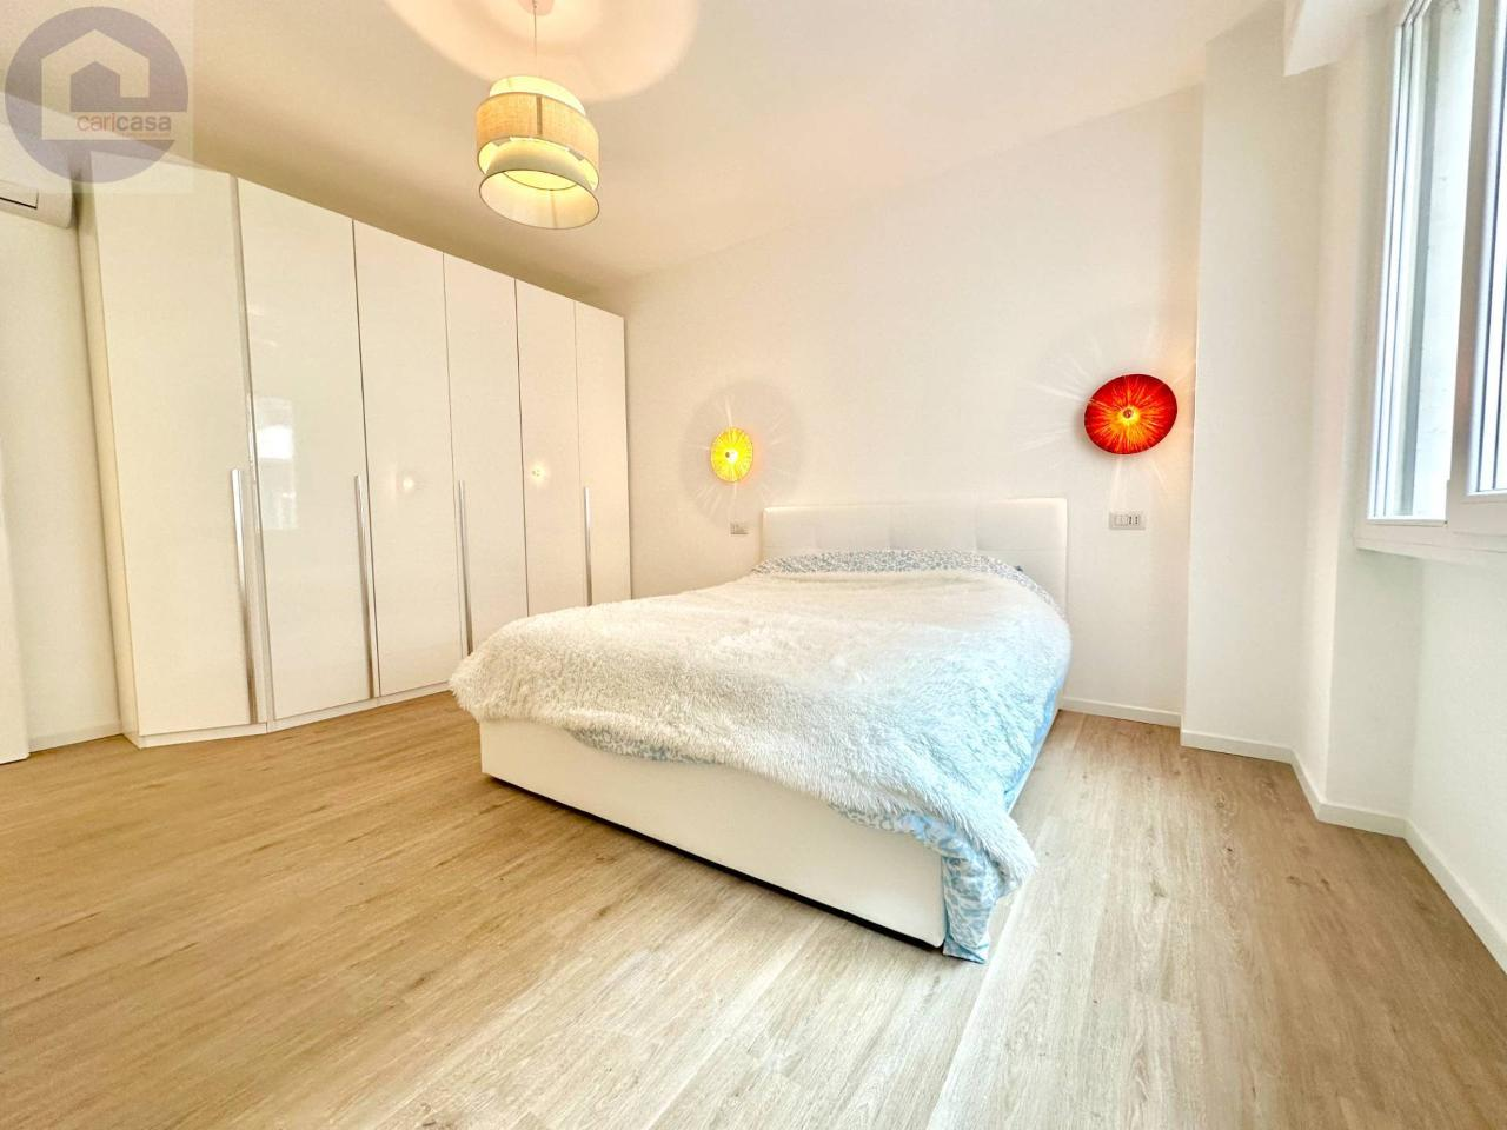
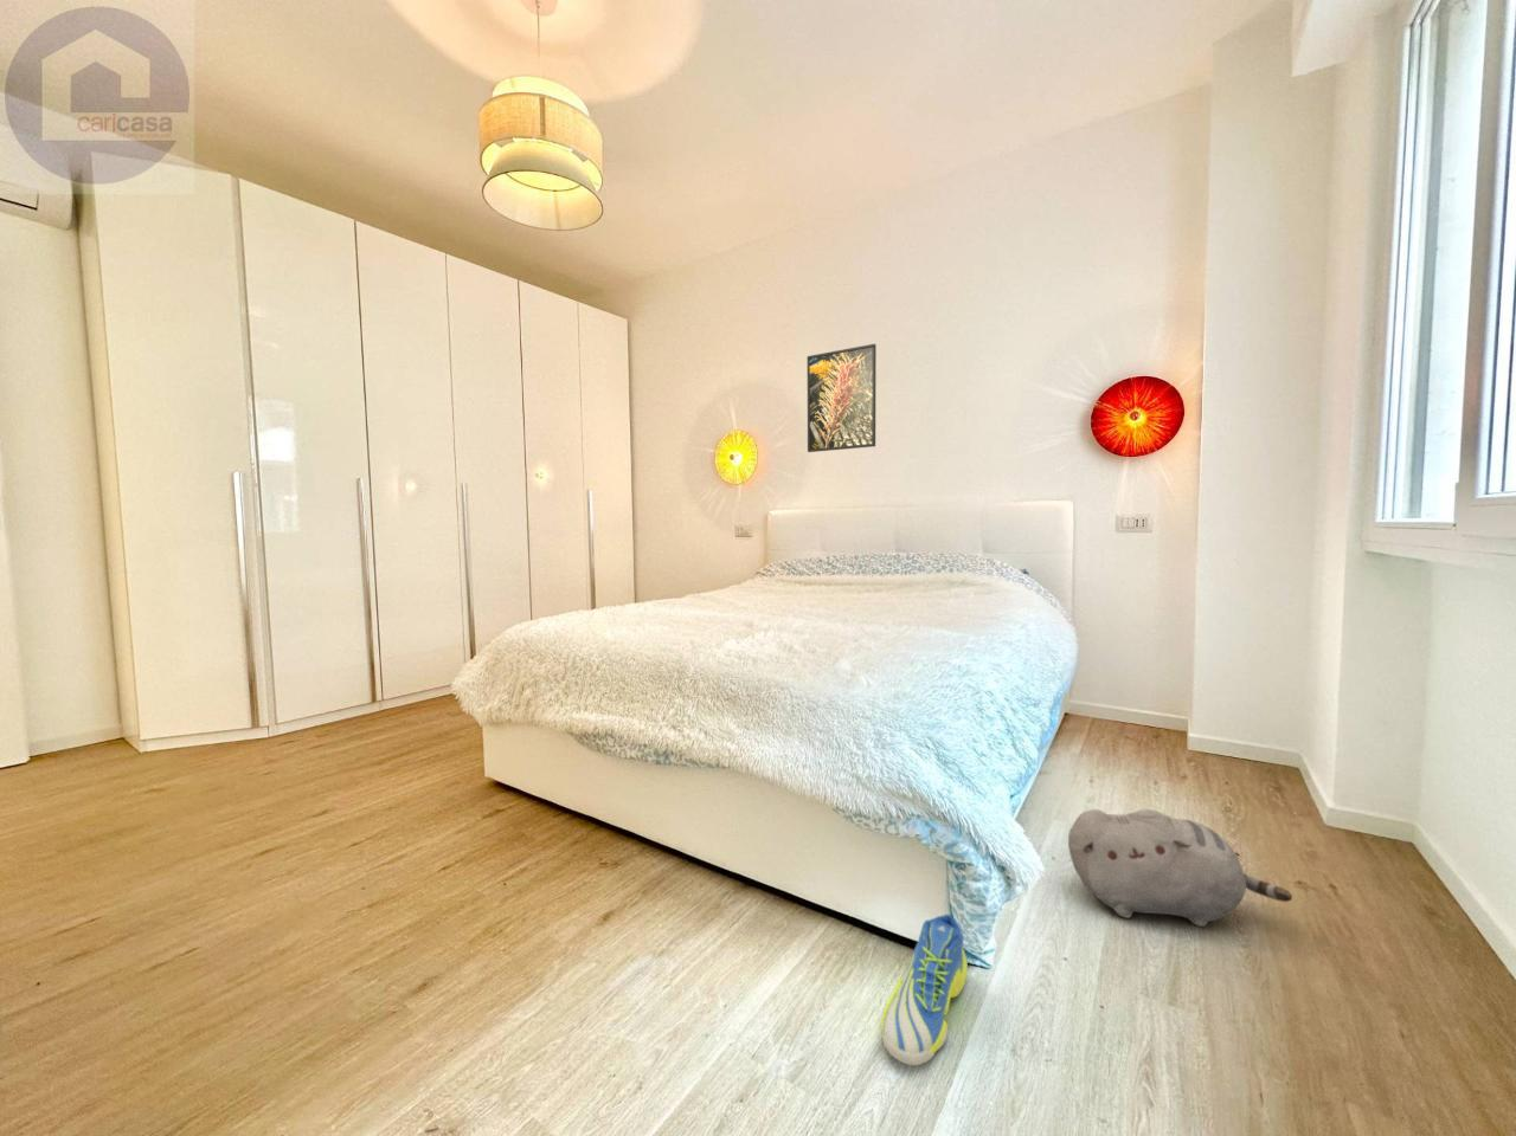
+ sneaker (924, 973)
+ plush toy (1169, 858)
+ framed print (839, 400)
